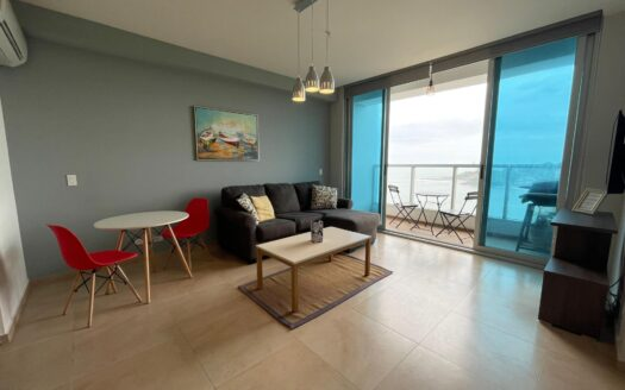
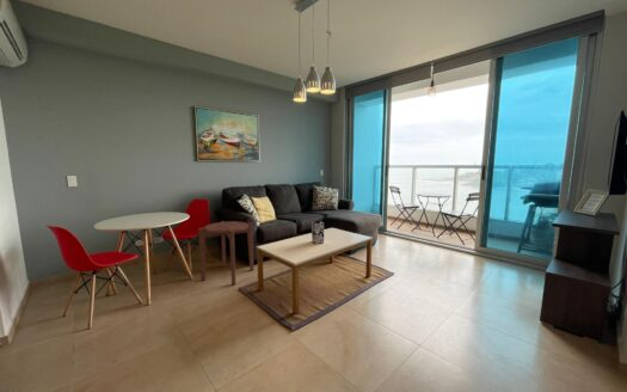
+ side table (225, 250)
